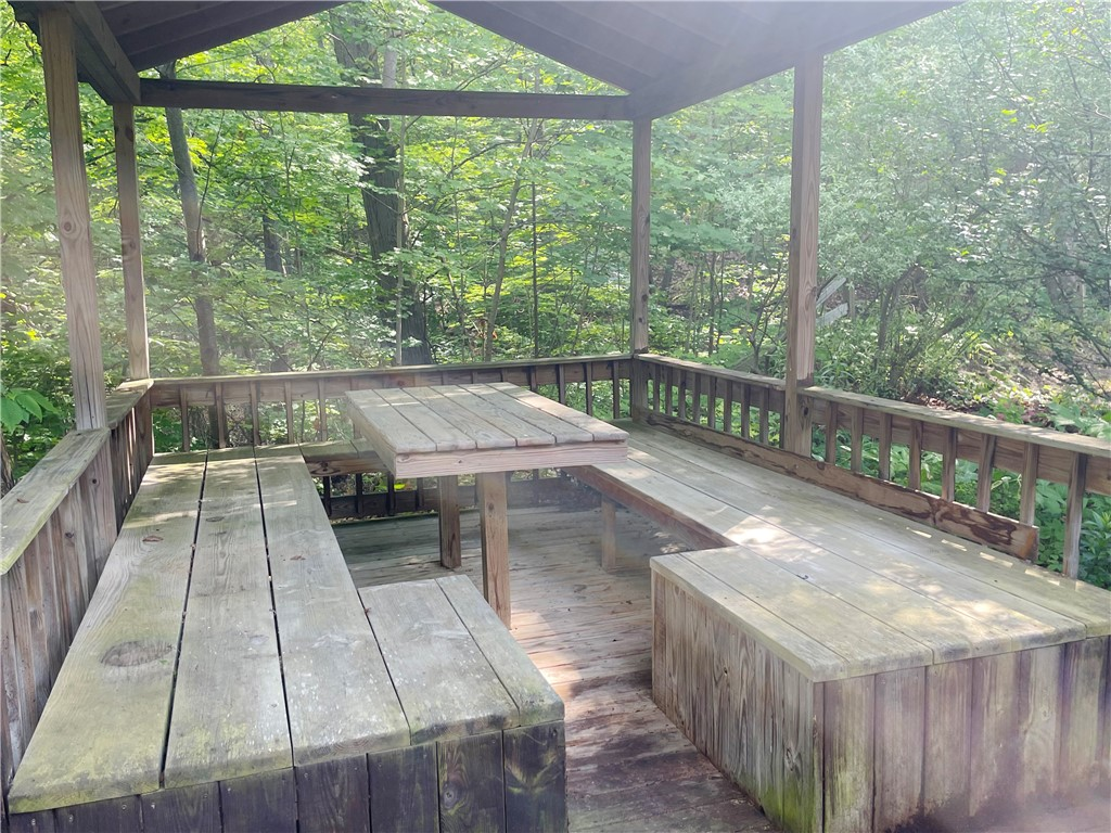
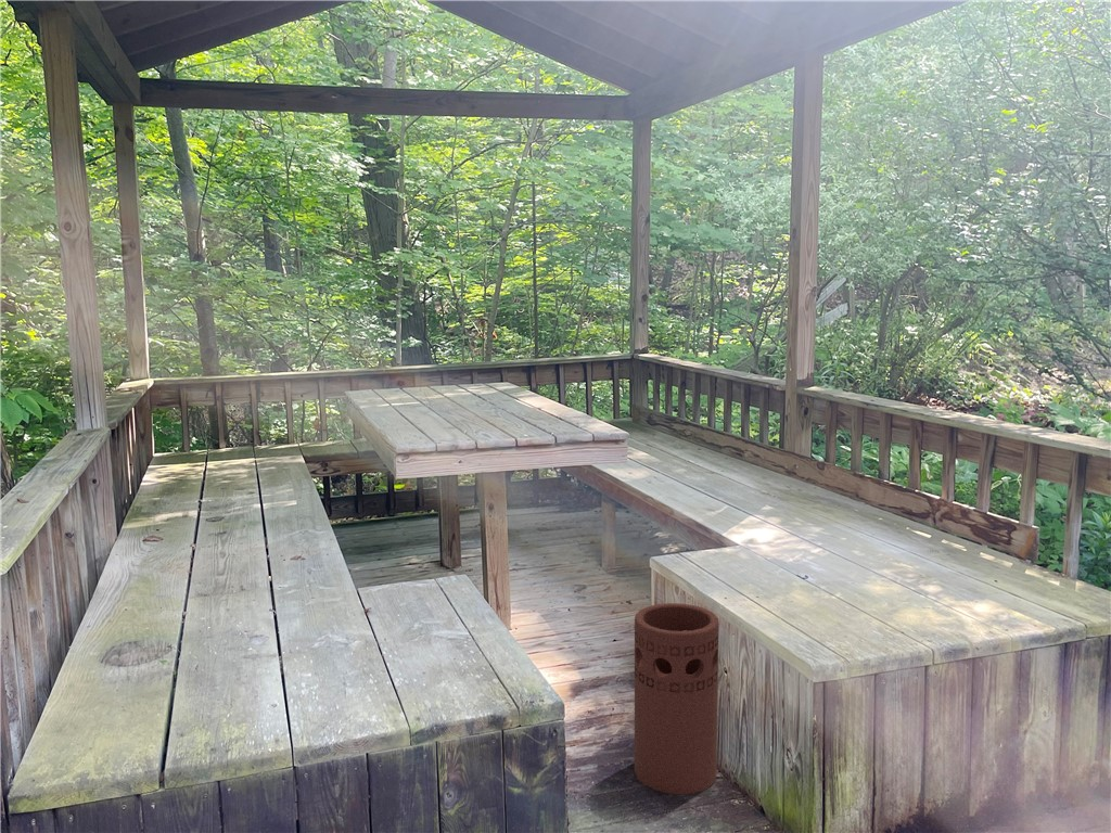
+ trash can (675, 695)
